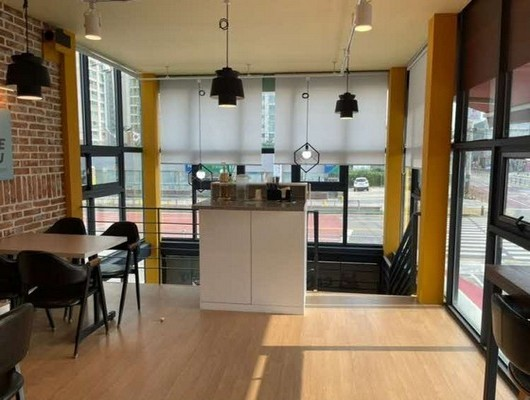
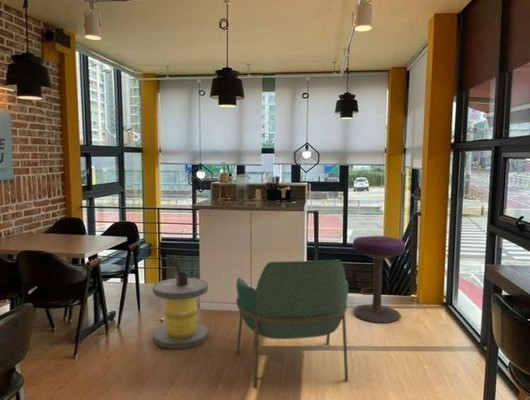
+ stool (181, 311)
+ armchair (292, 307)
+ stool (377, 276)
+ potted plant (178, 269)
